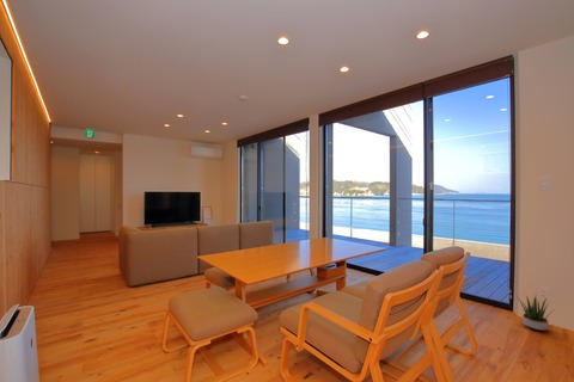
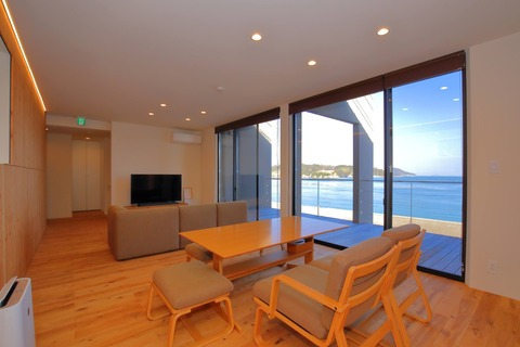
- potted plant (535, 312)
